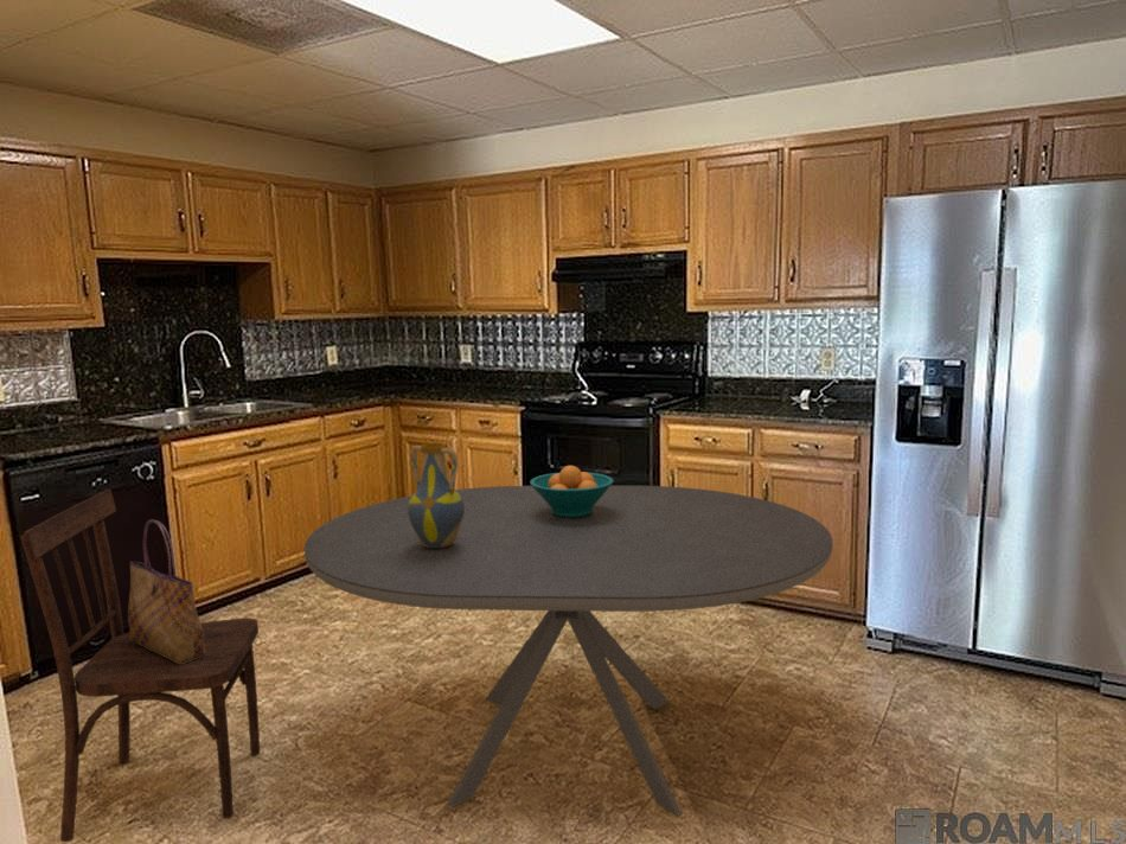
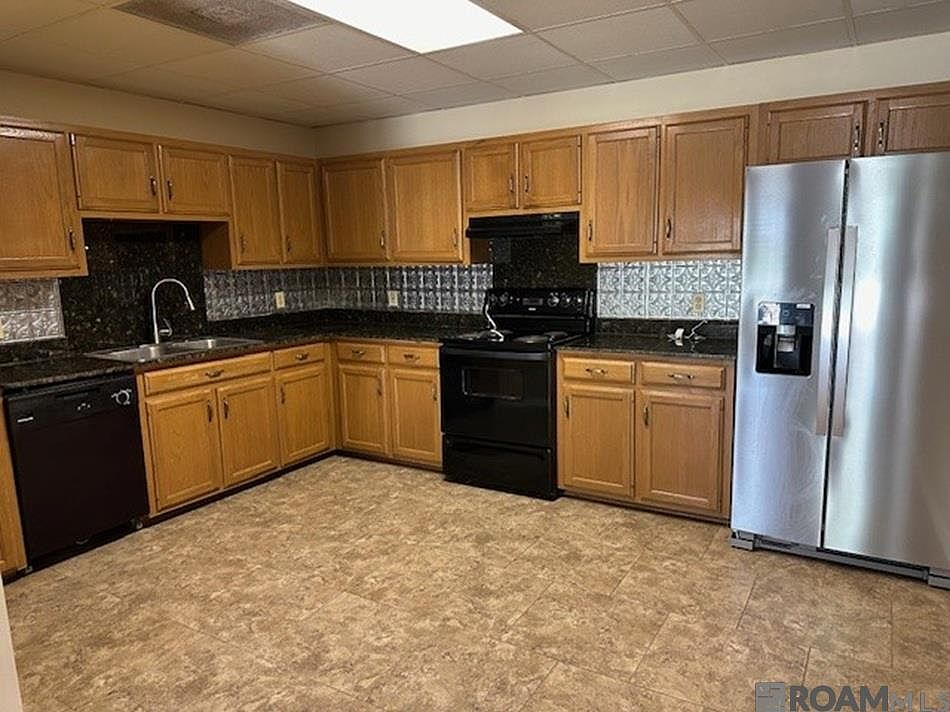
- vase (435, 494)
- tote bag (161, 583)
- fruit bowl (571, 488)
- dining table (575, 634)
- dining chair (158, 653)
